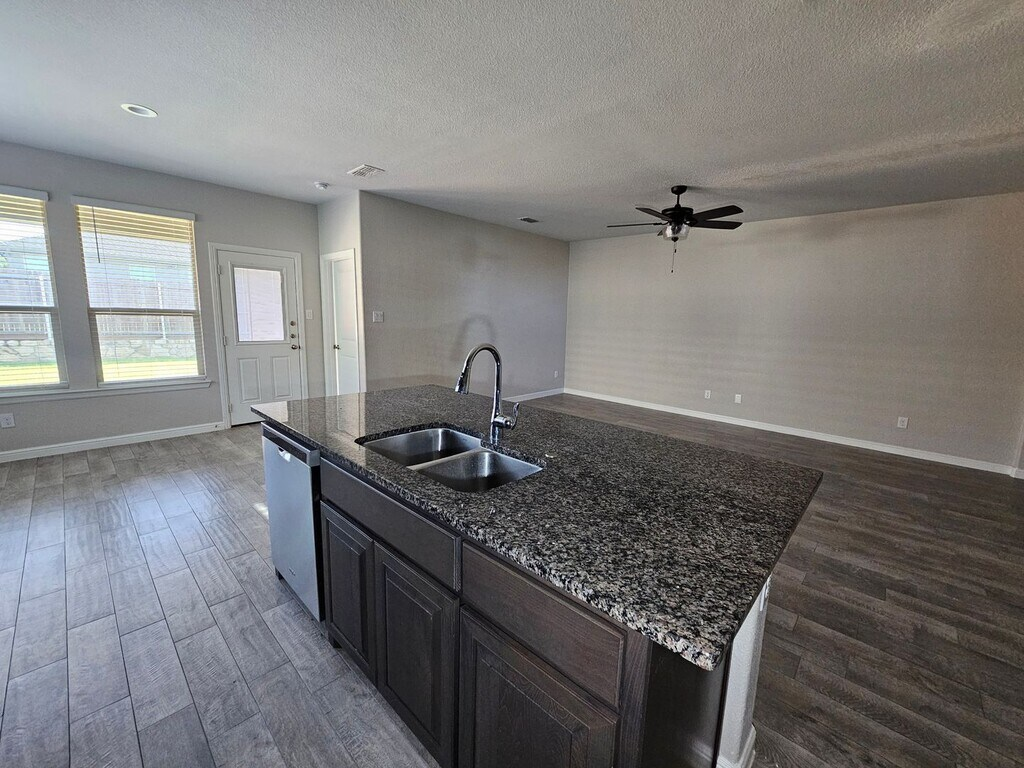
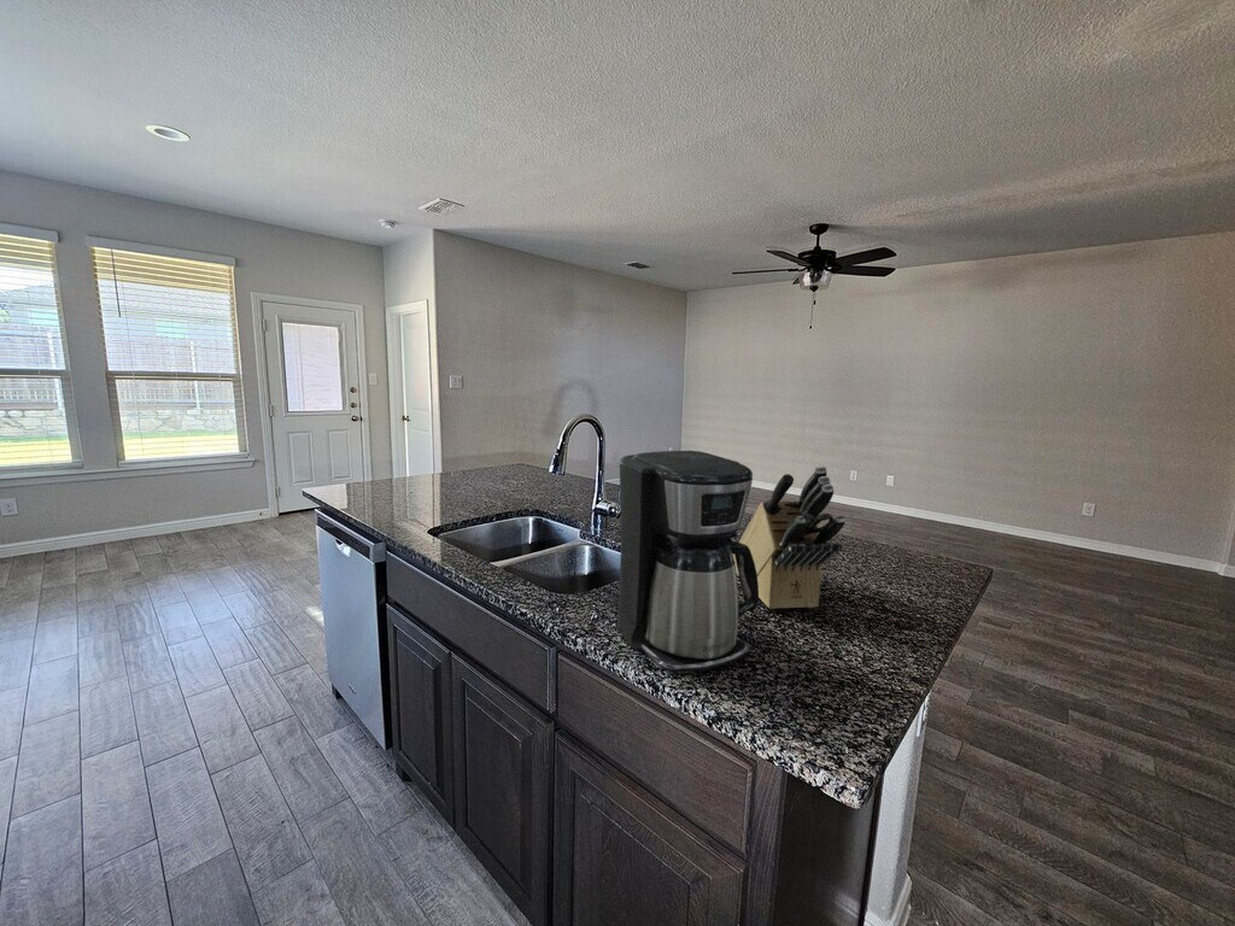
+ coffee maker (685, 543)
+ knife block (782, 527)
